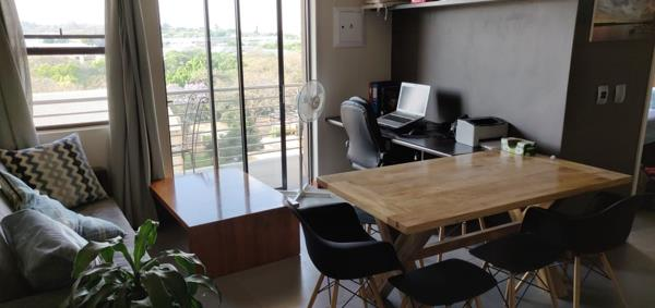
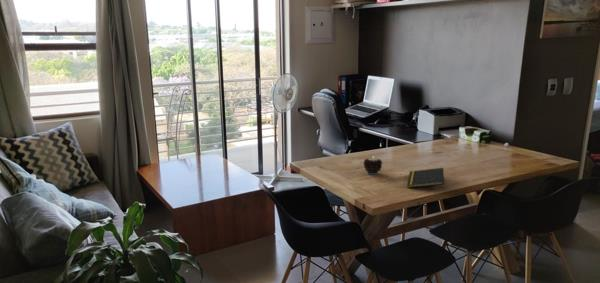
+ notepad (425, 177)
+ candle (372, 164)
